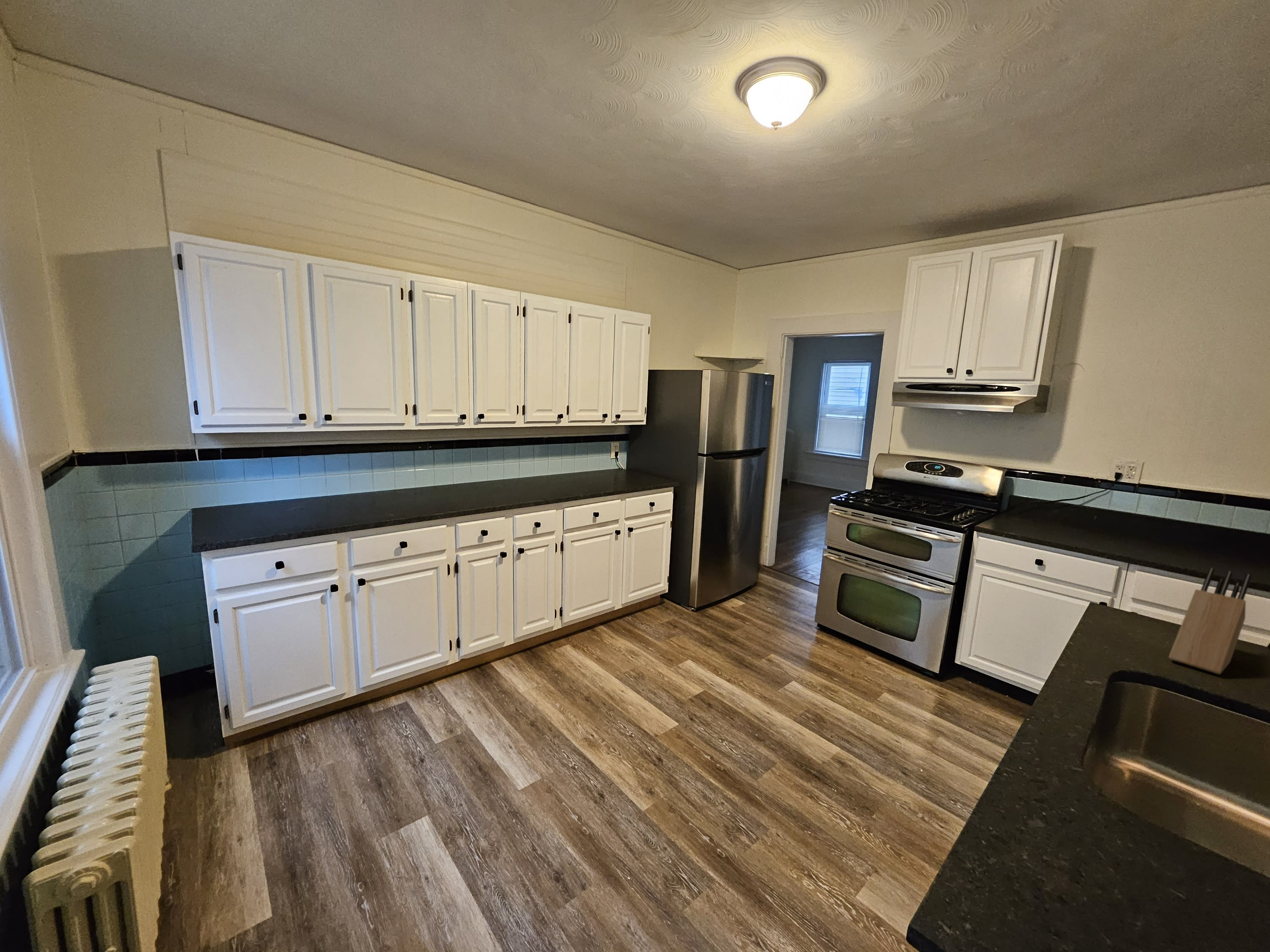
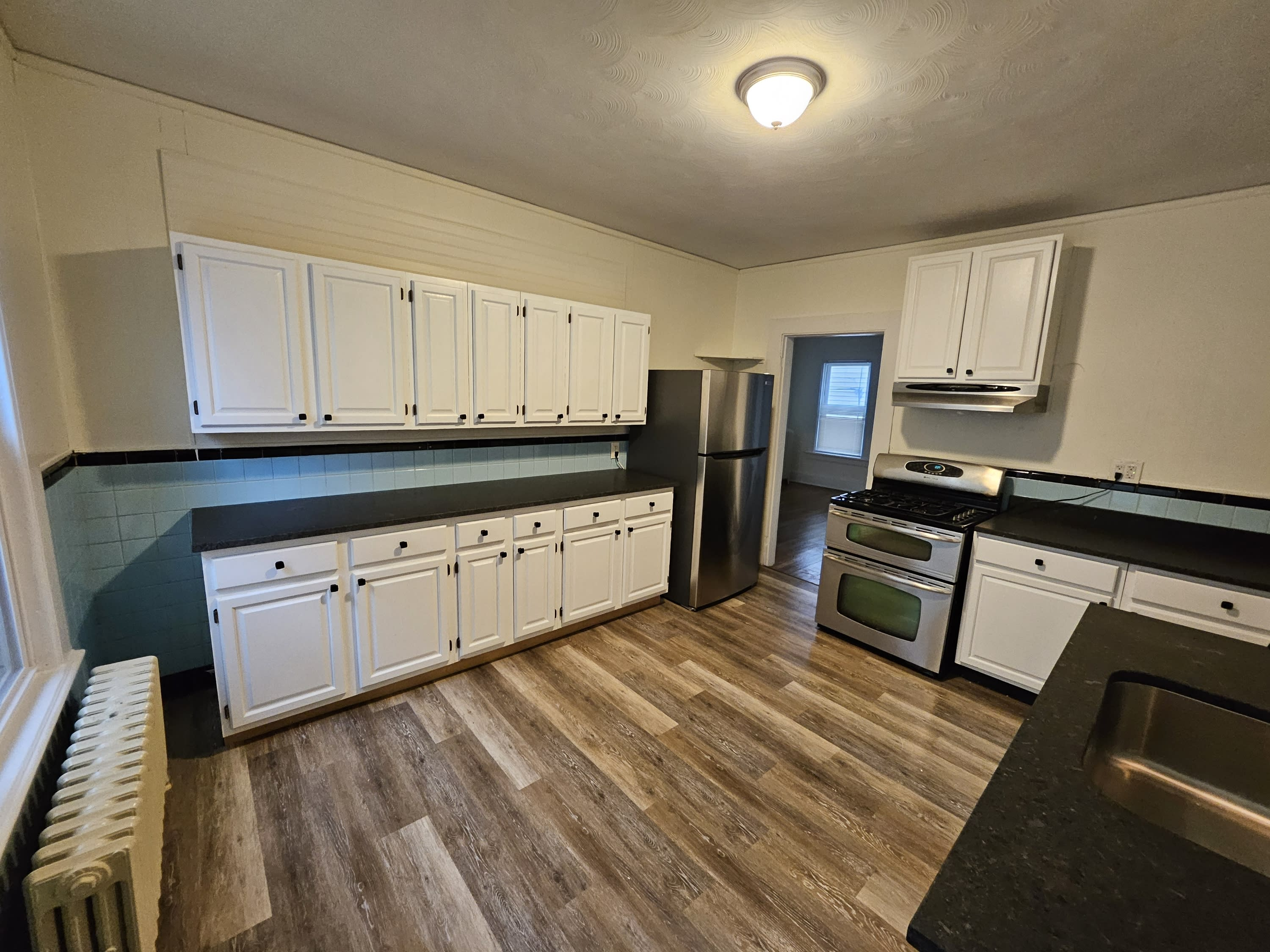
- knife block (1213, 616)
